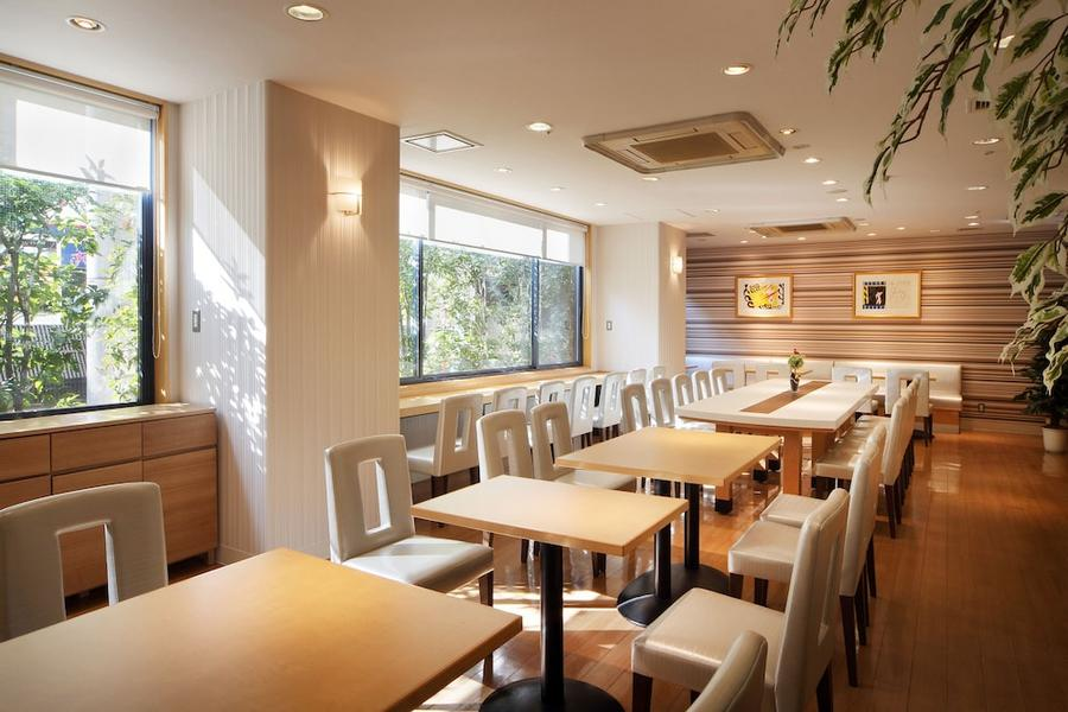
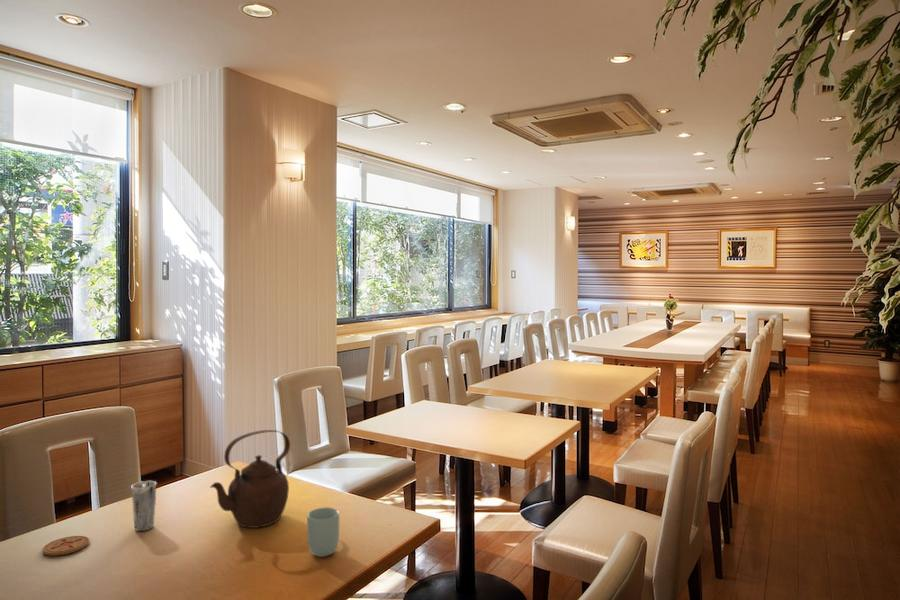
+ coaster (66, 545)
+ cup (323, 533)
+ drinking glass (144, 506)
+ teapot (251, 477)
